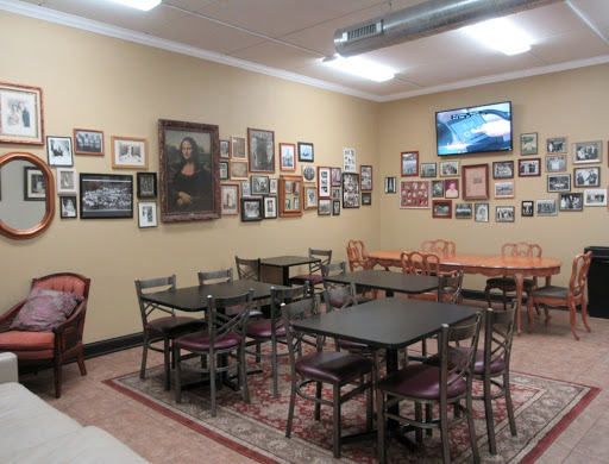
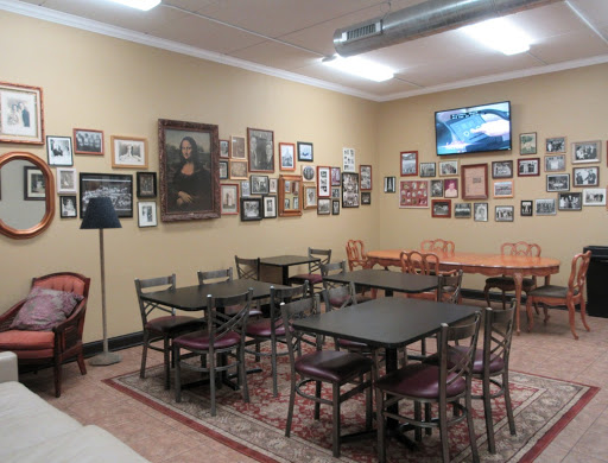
+ floor lamp (102, 279)
